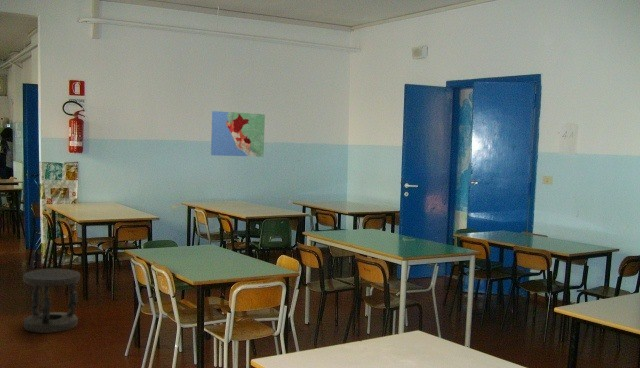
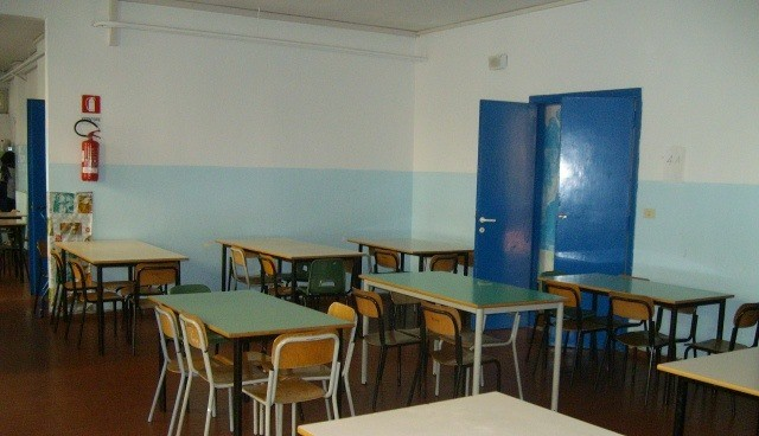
- stool (49, 299)
- map (238, 134)
